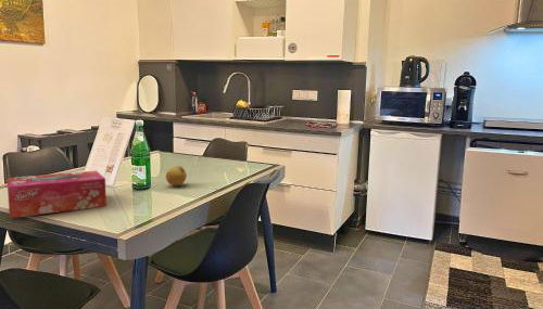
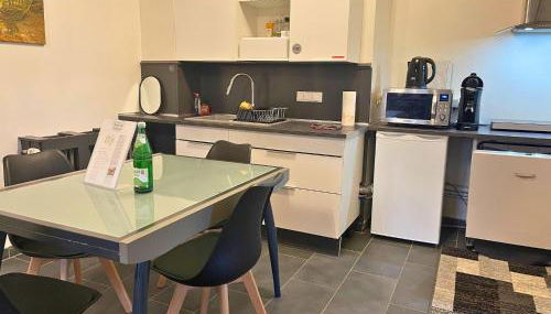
- fruit (176, 176)
- tissue box (56, 192)
